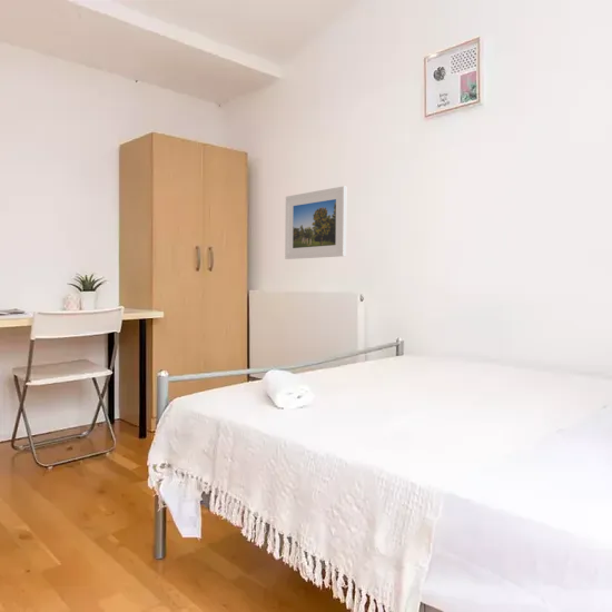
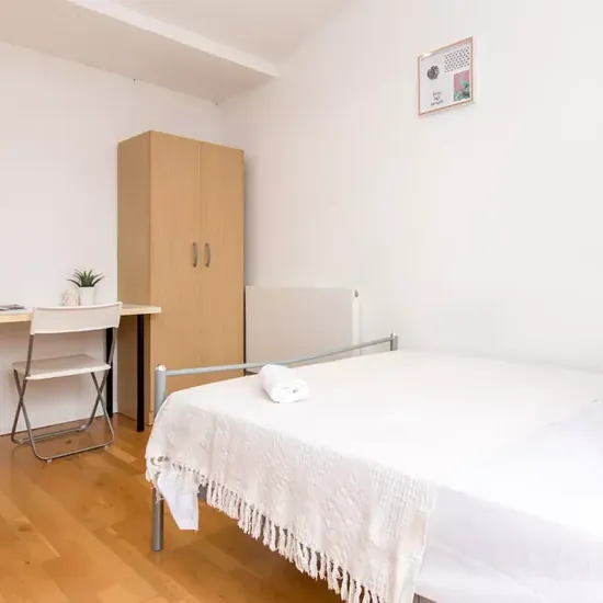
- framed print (314, 225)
